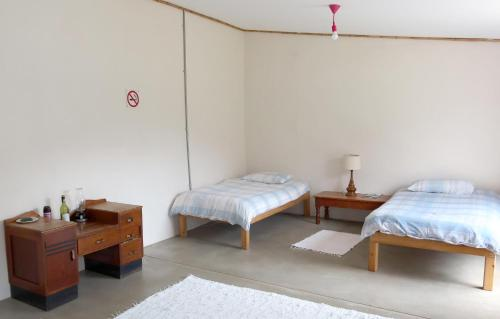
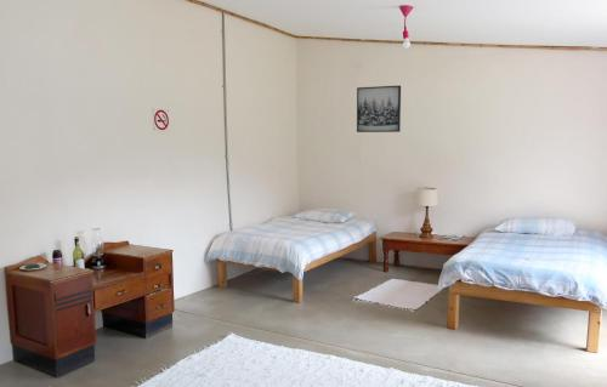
+ wall art (378, 109)
